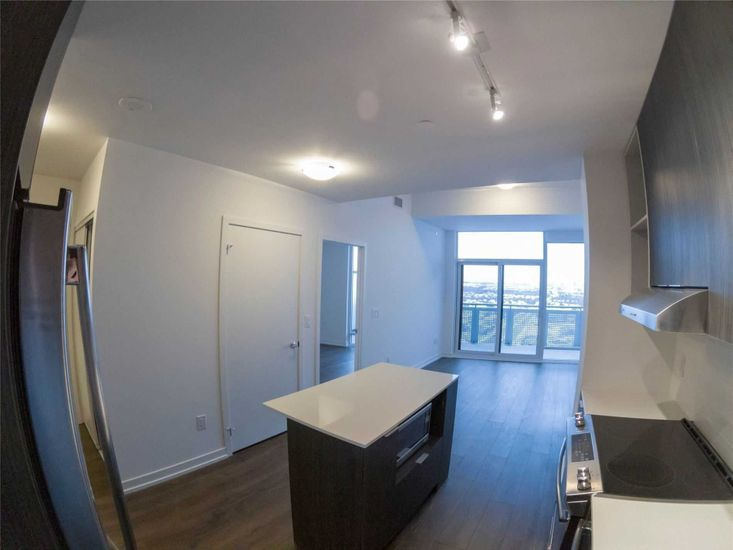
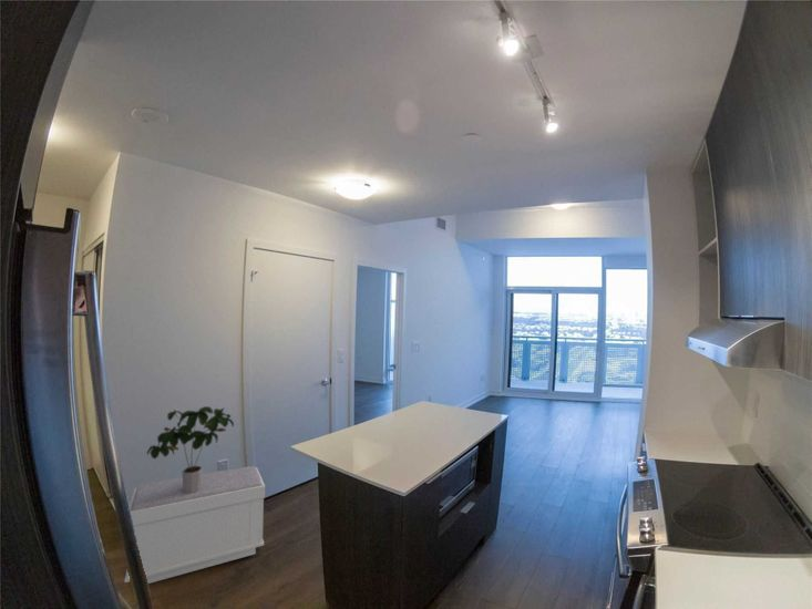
+ potted plant (192, 447)
+ bench (199, 518)
